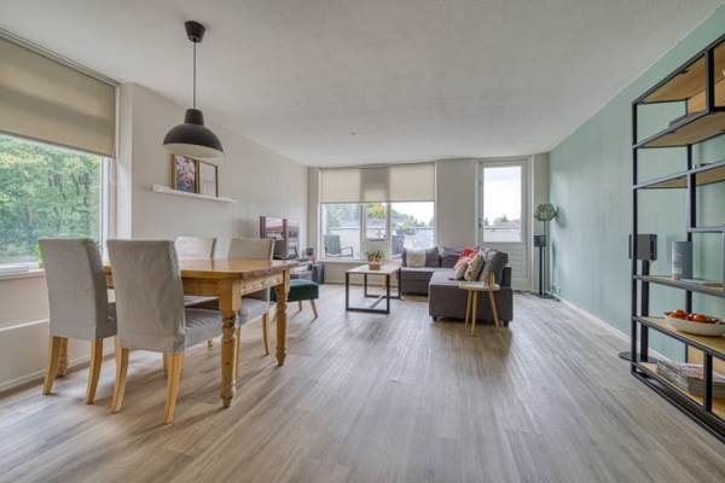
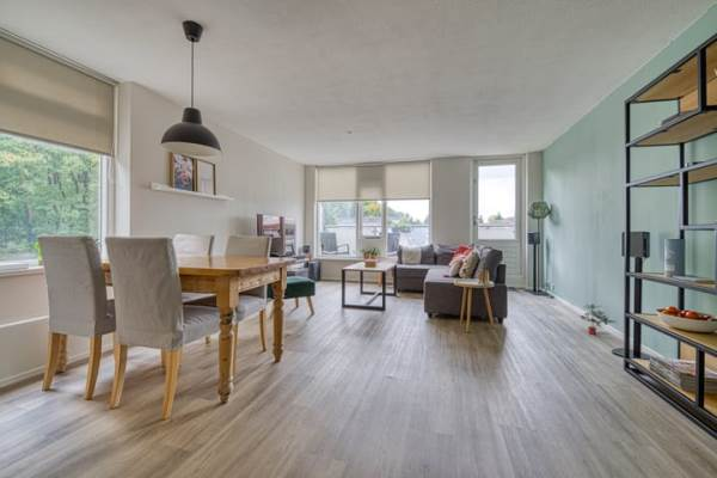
+ potted plant (598, 320)
